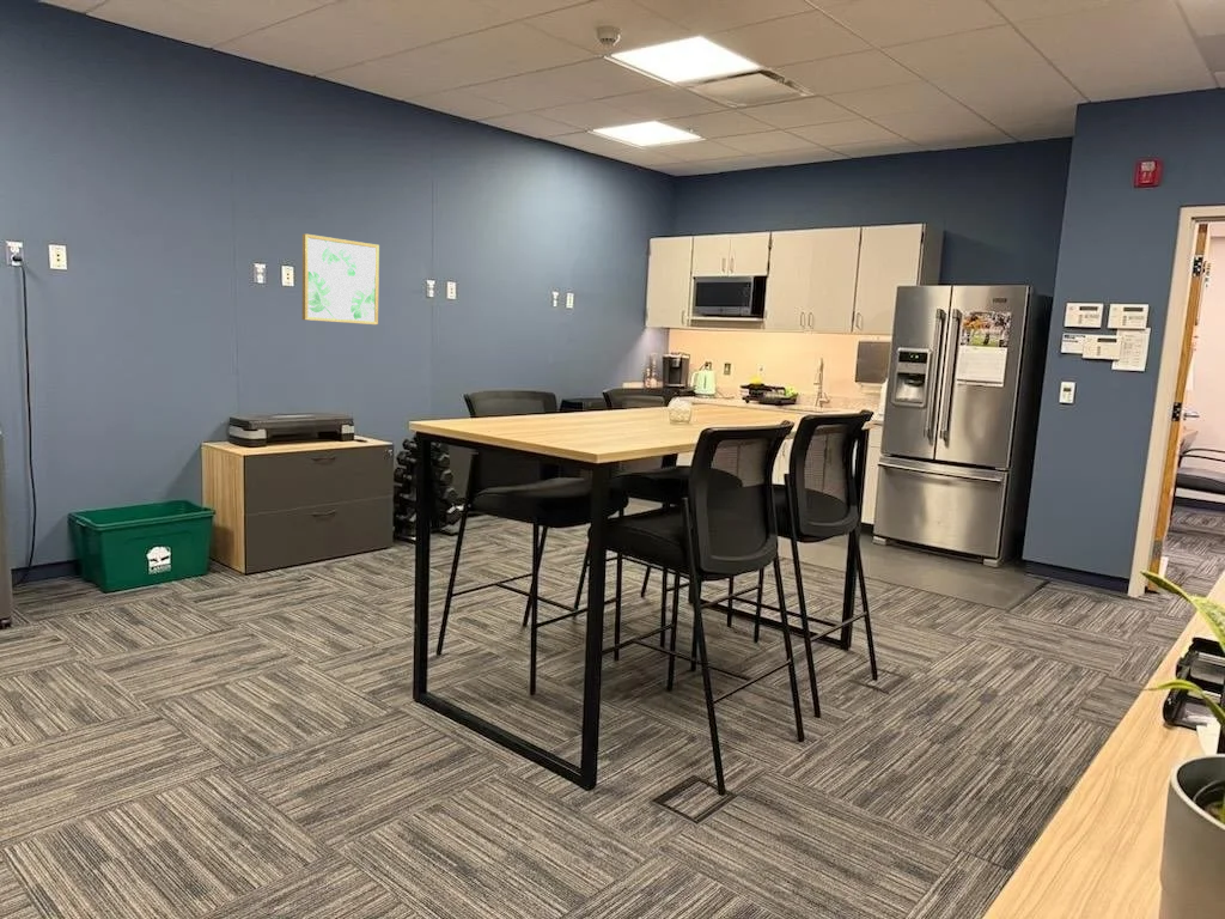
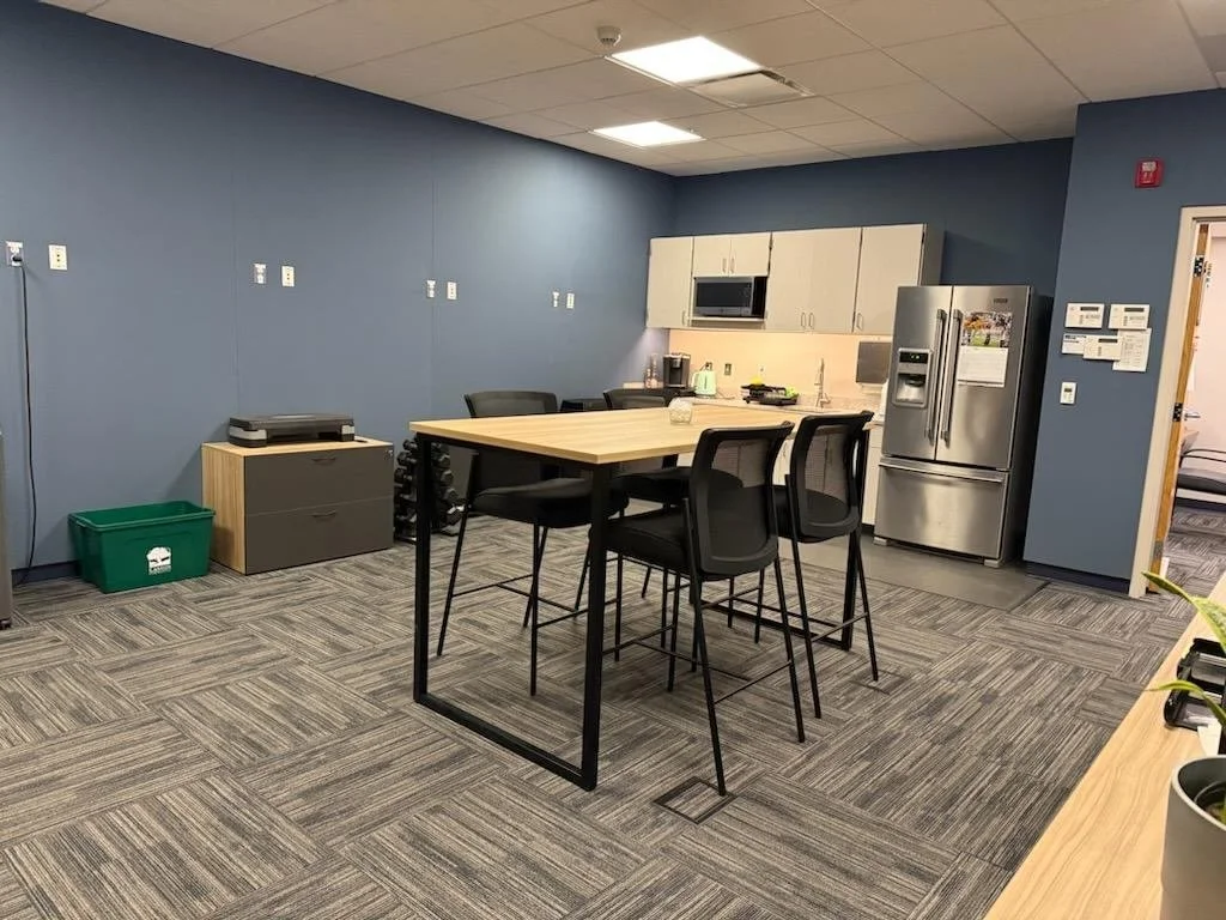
- wall art (341, 281)
